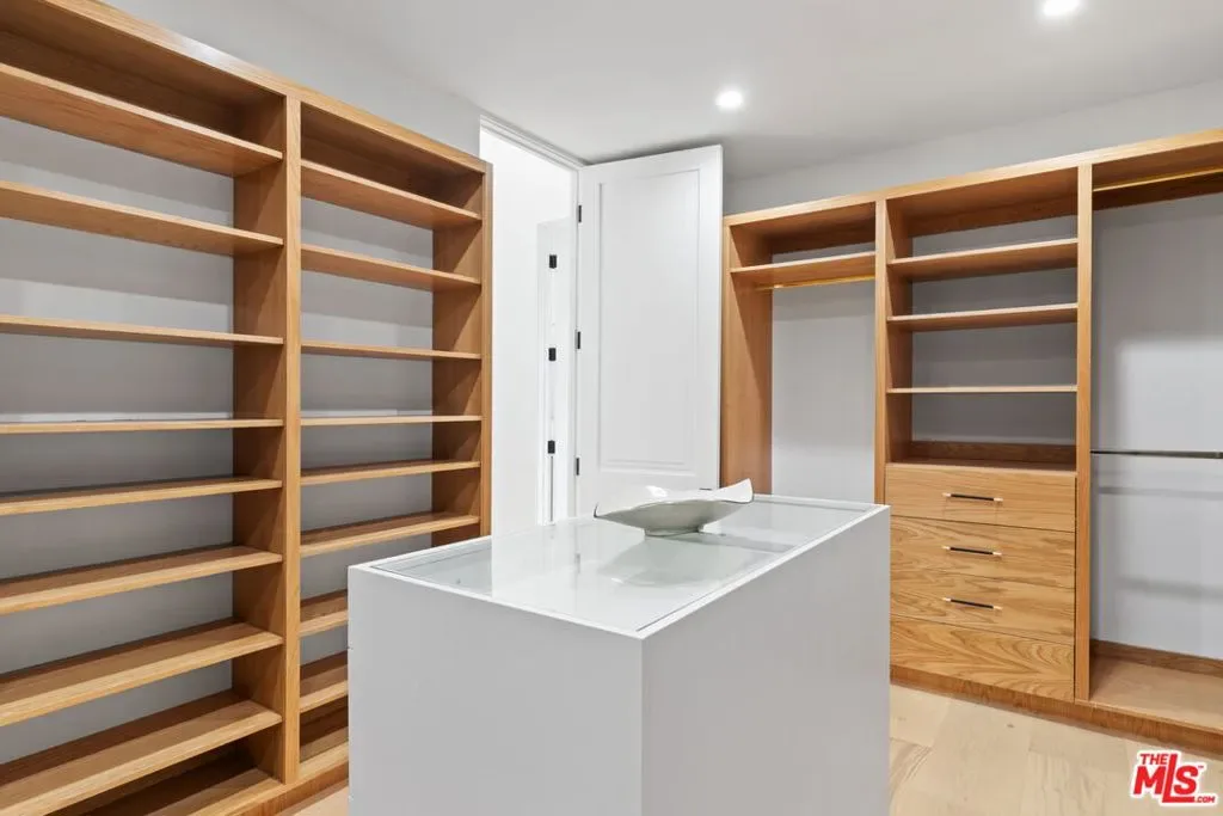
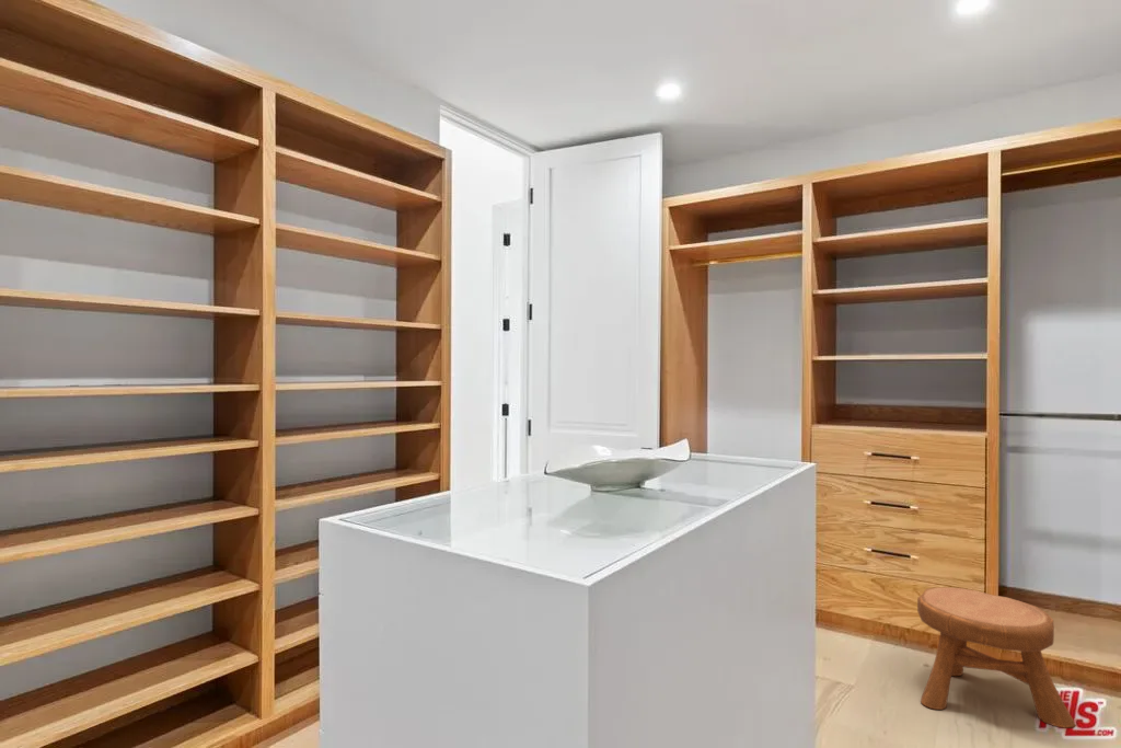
+ stool (990, 656)
